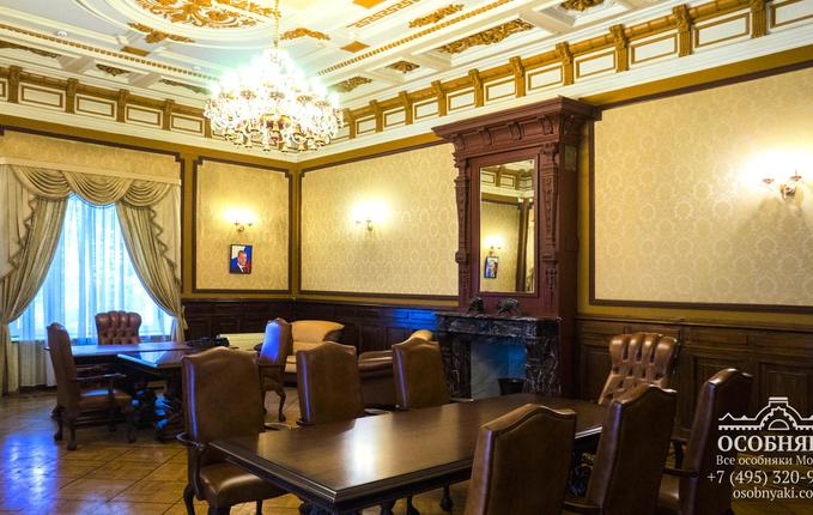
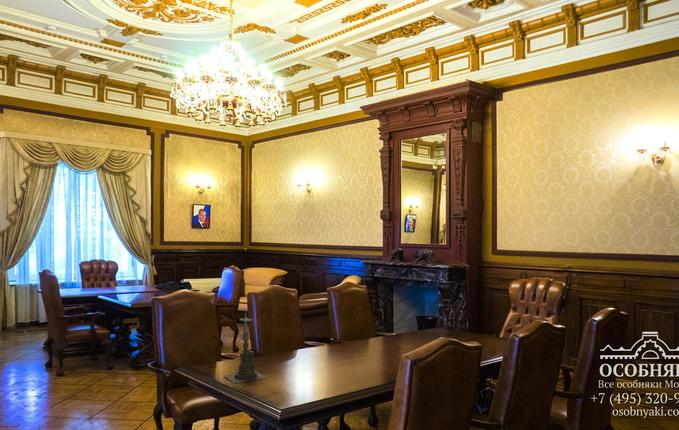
+ candle holder (245, 343)
